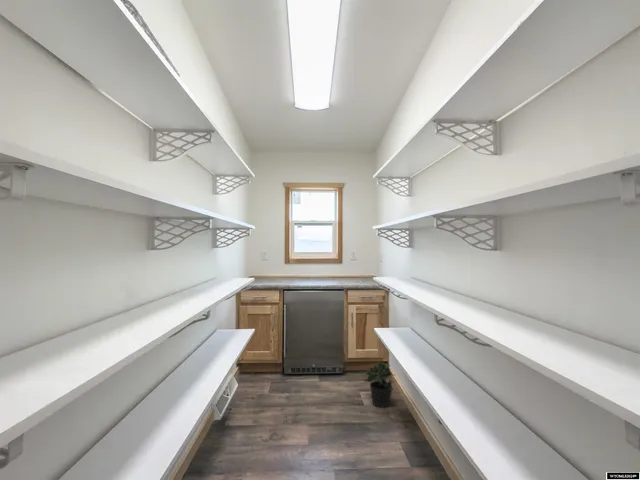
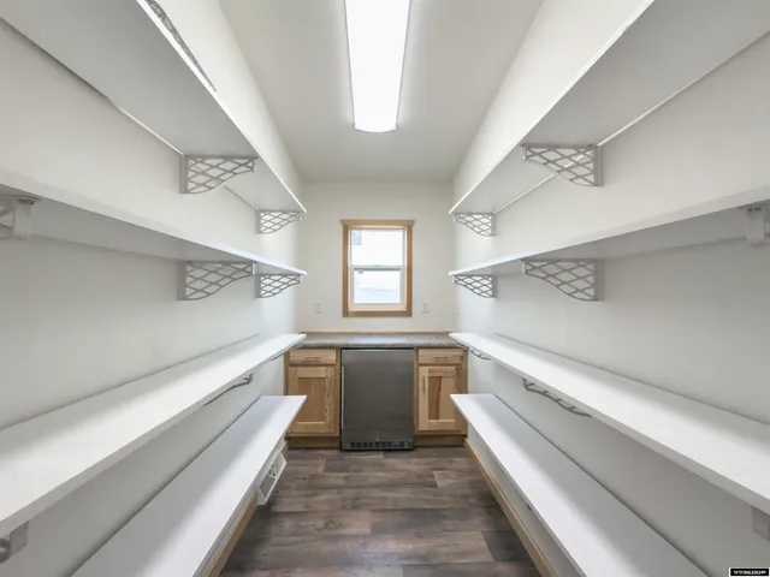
- potted plant (380, 382)
